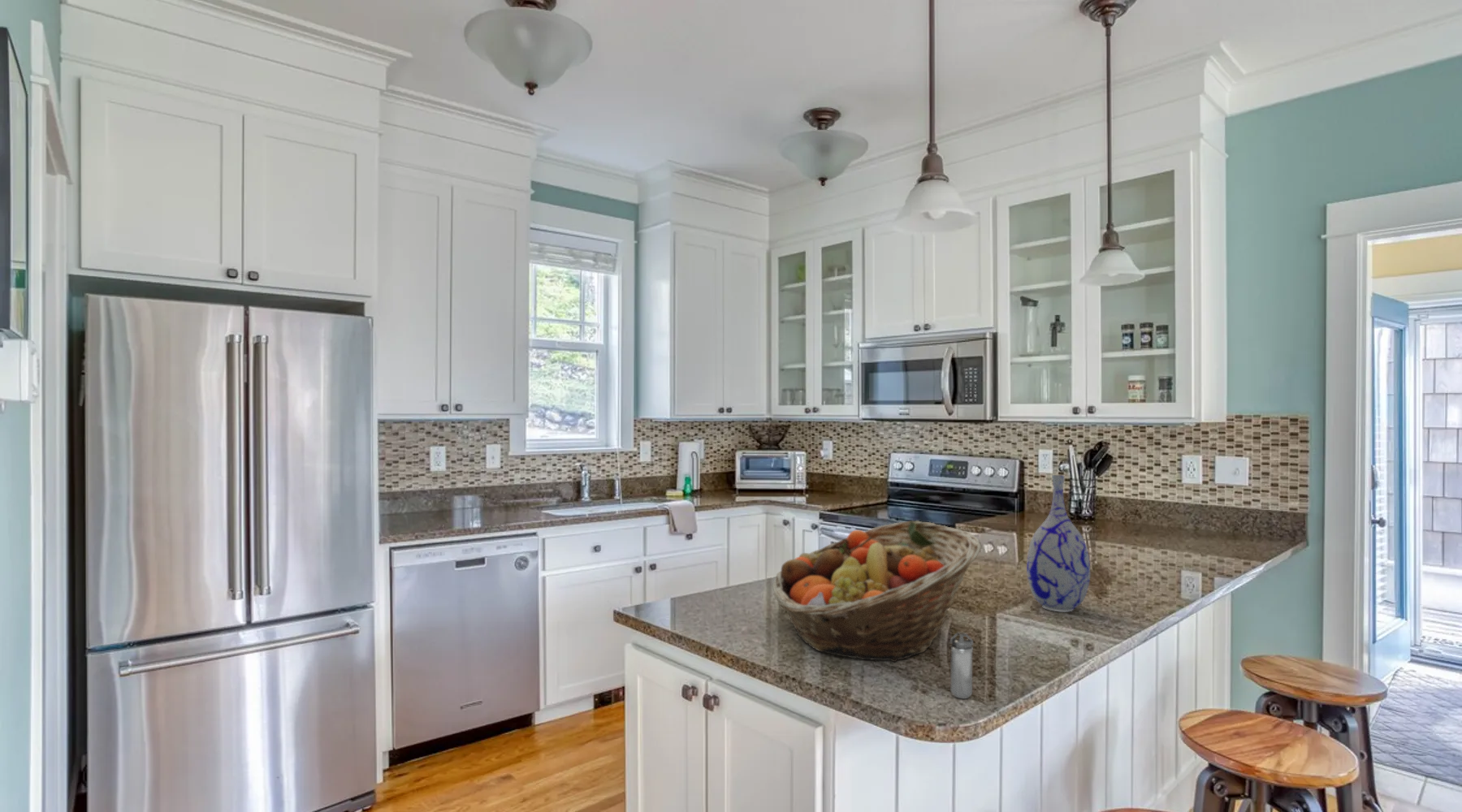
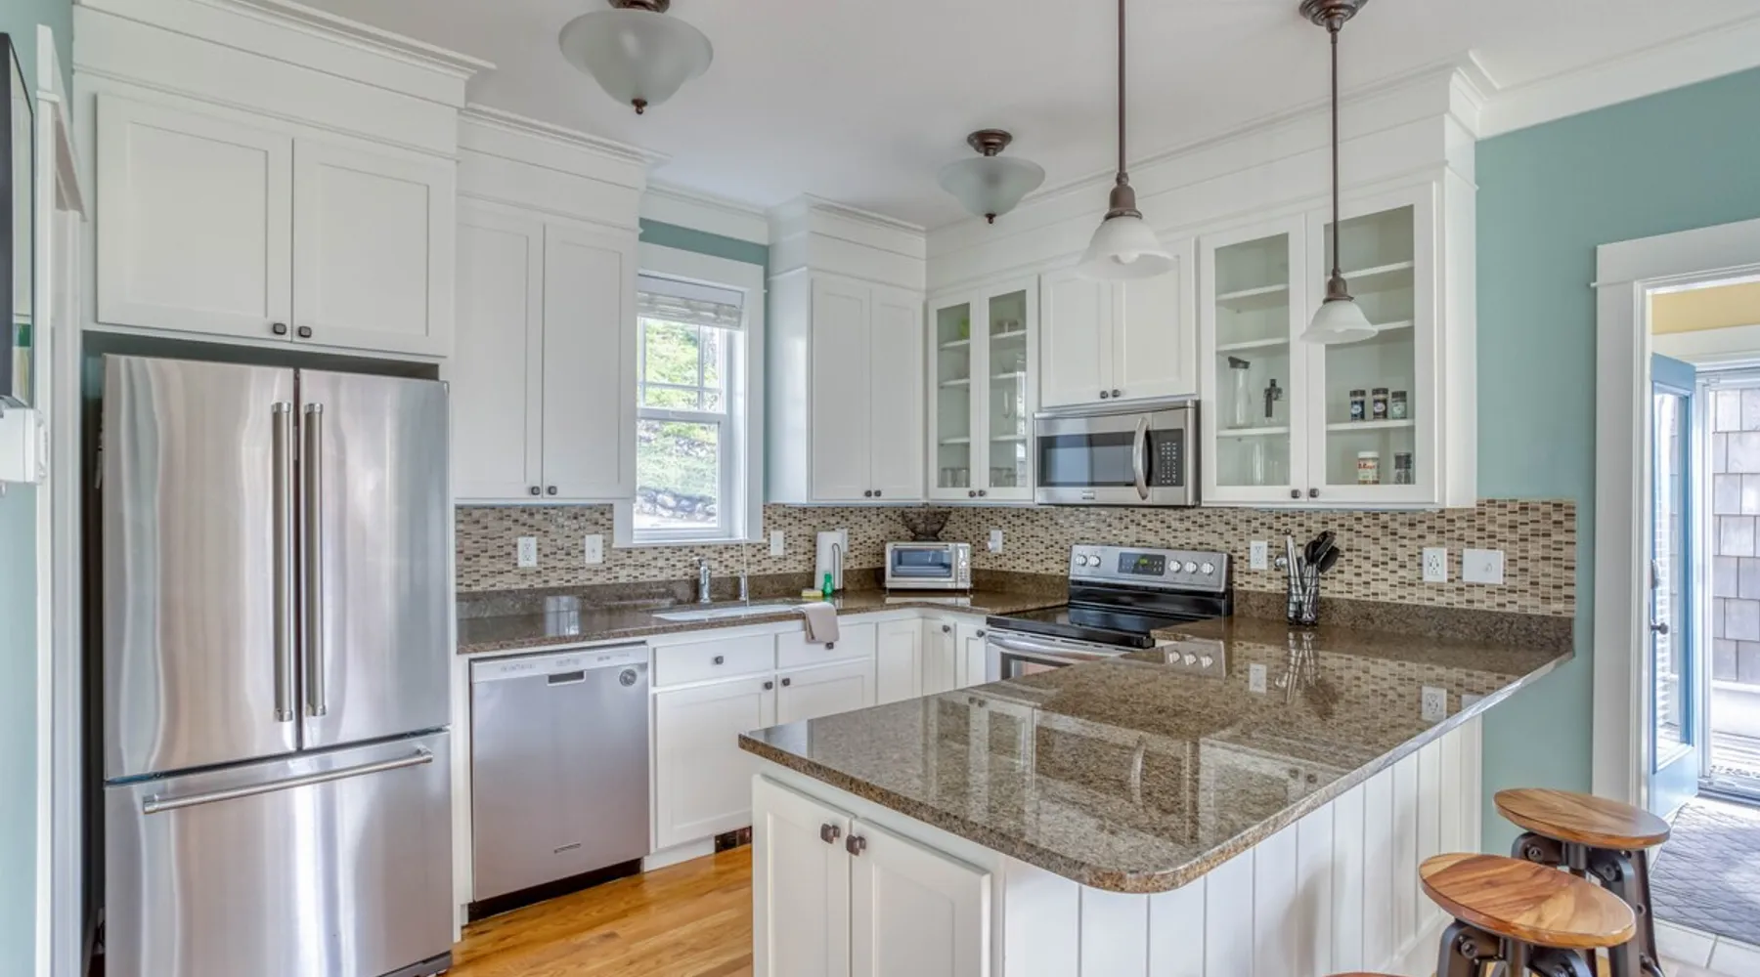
- fruit basket (872, 581)
- vase (1058, 541)
- shaker (961, 664)
